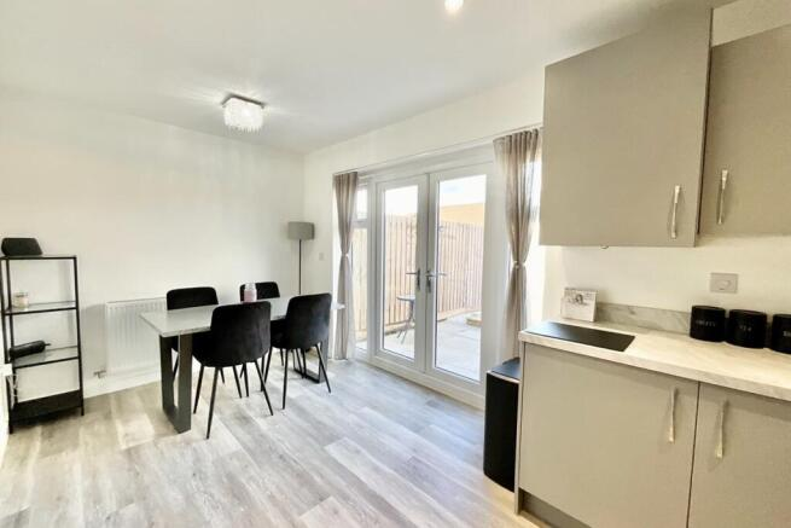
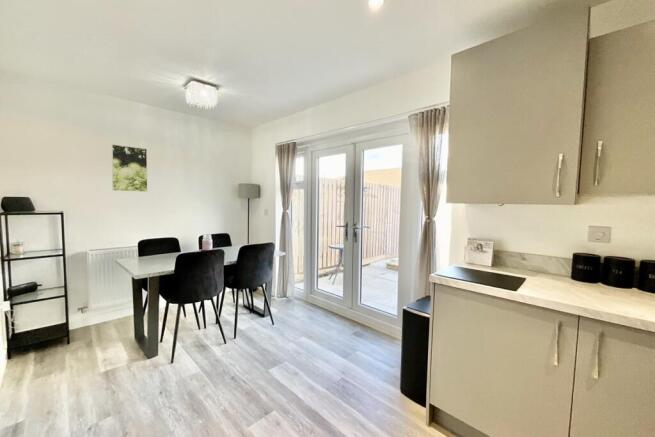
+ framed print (130, 169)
